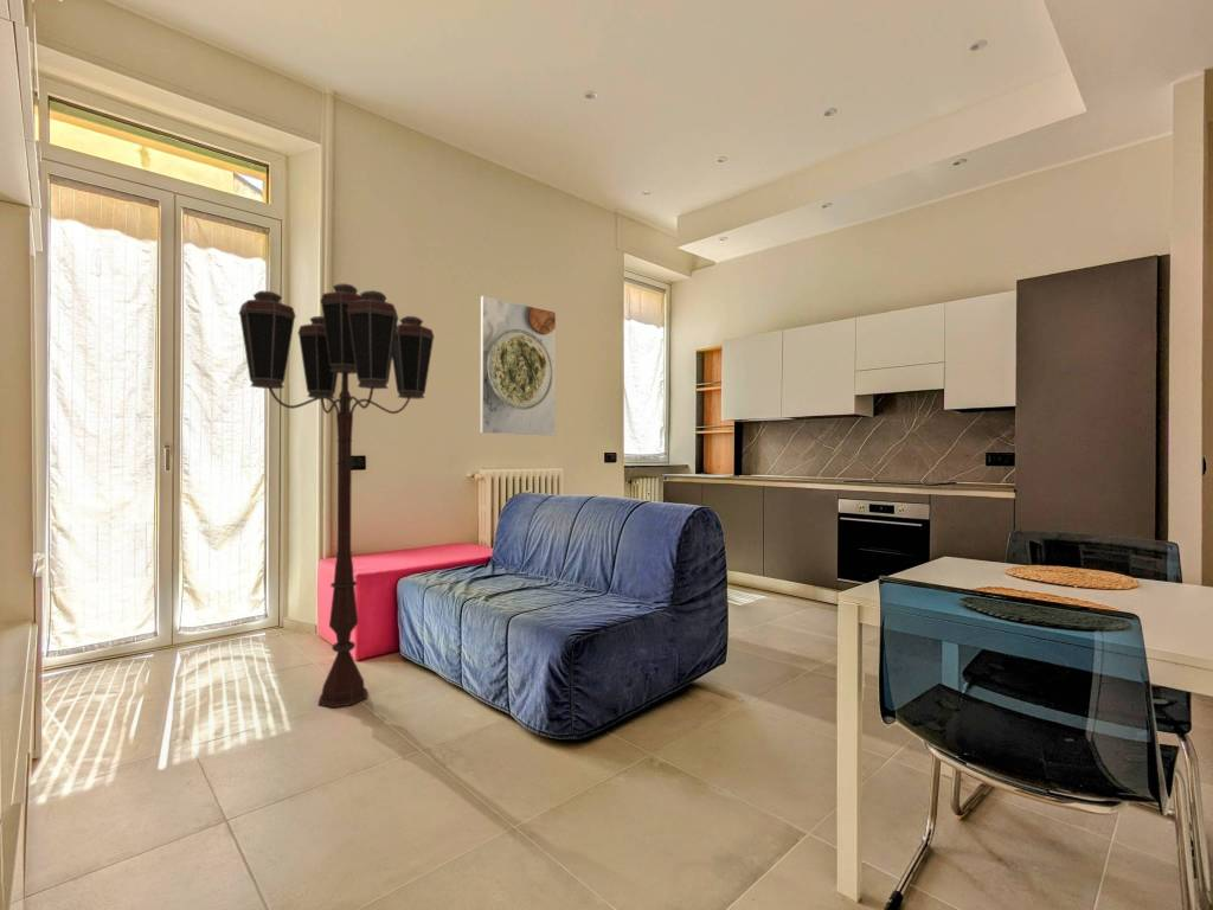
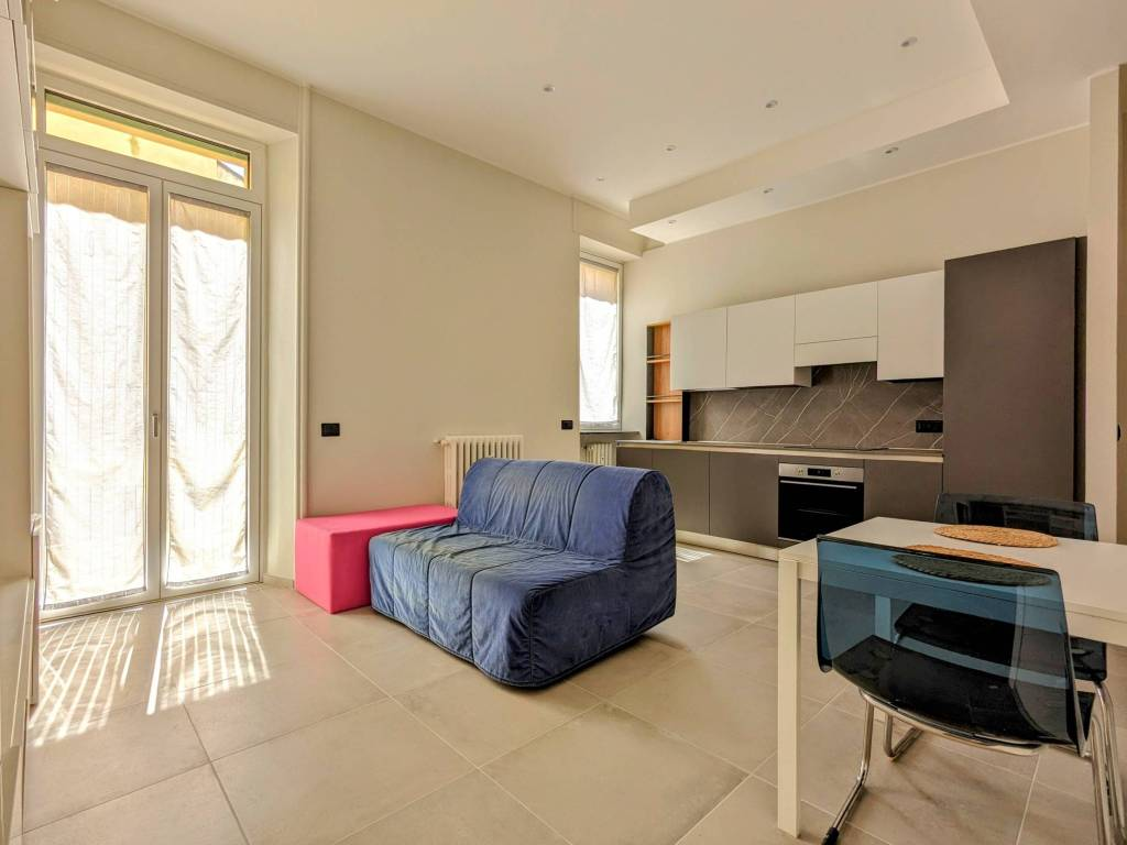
- floor lamp (344, 492)
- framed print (519, 369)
